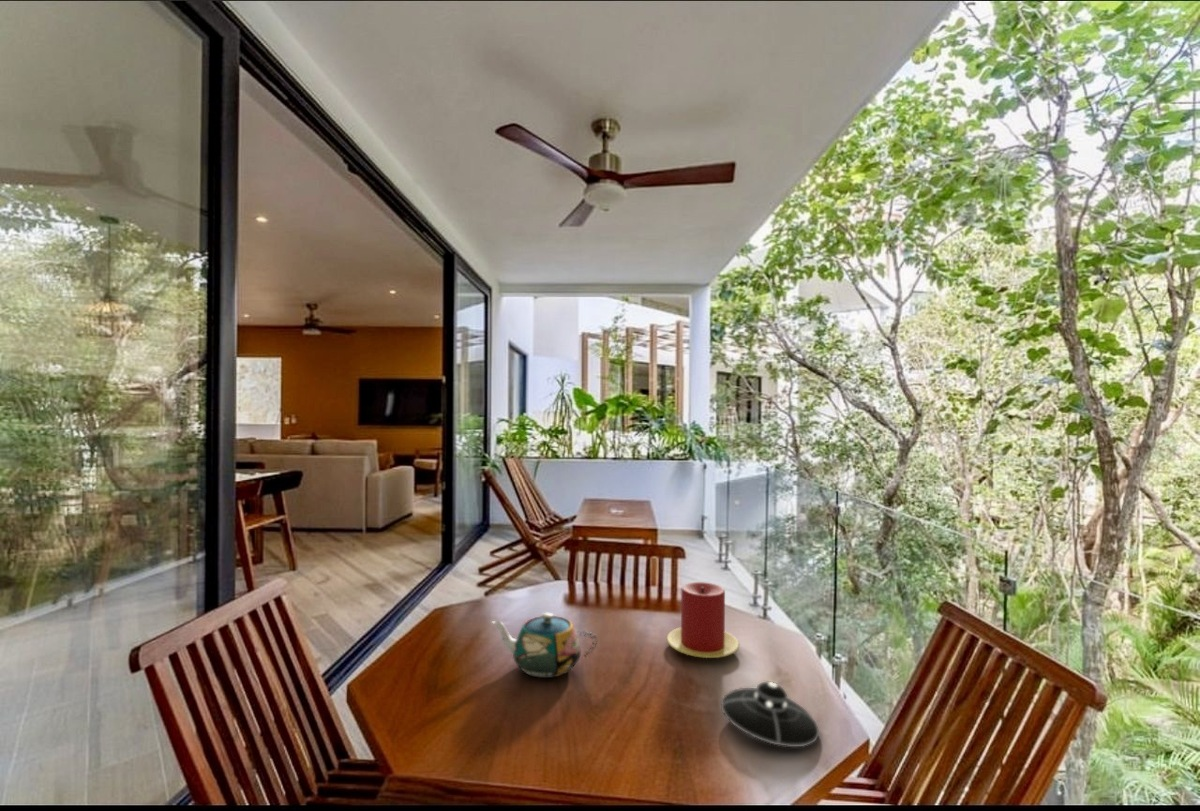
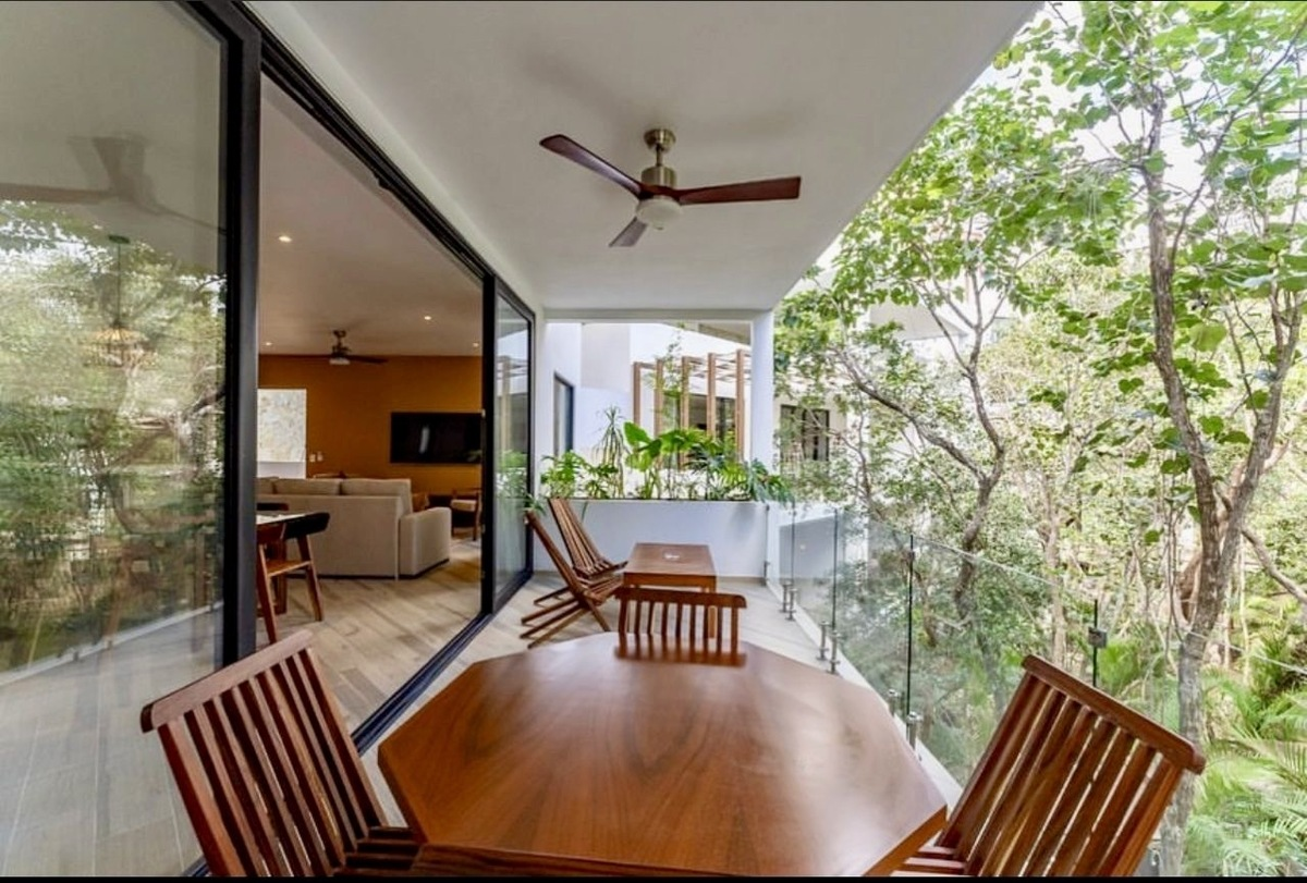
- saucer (768, 703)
- teapot (543, 640)
- candle (702, 617)
